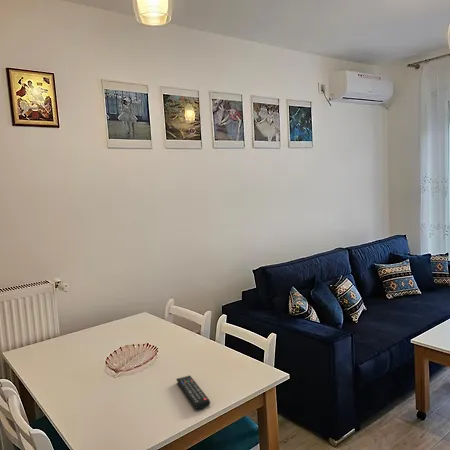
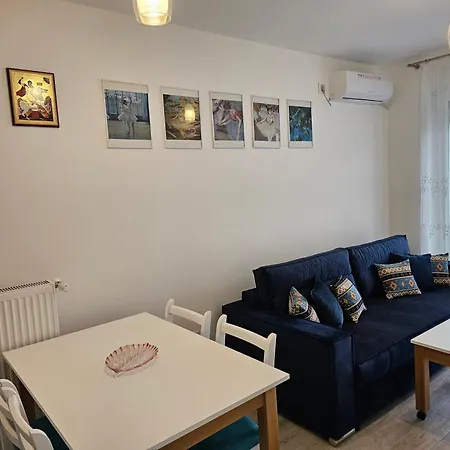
- remote control (192, 391)
